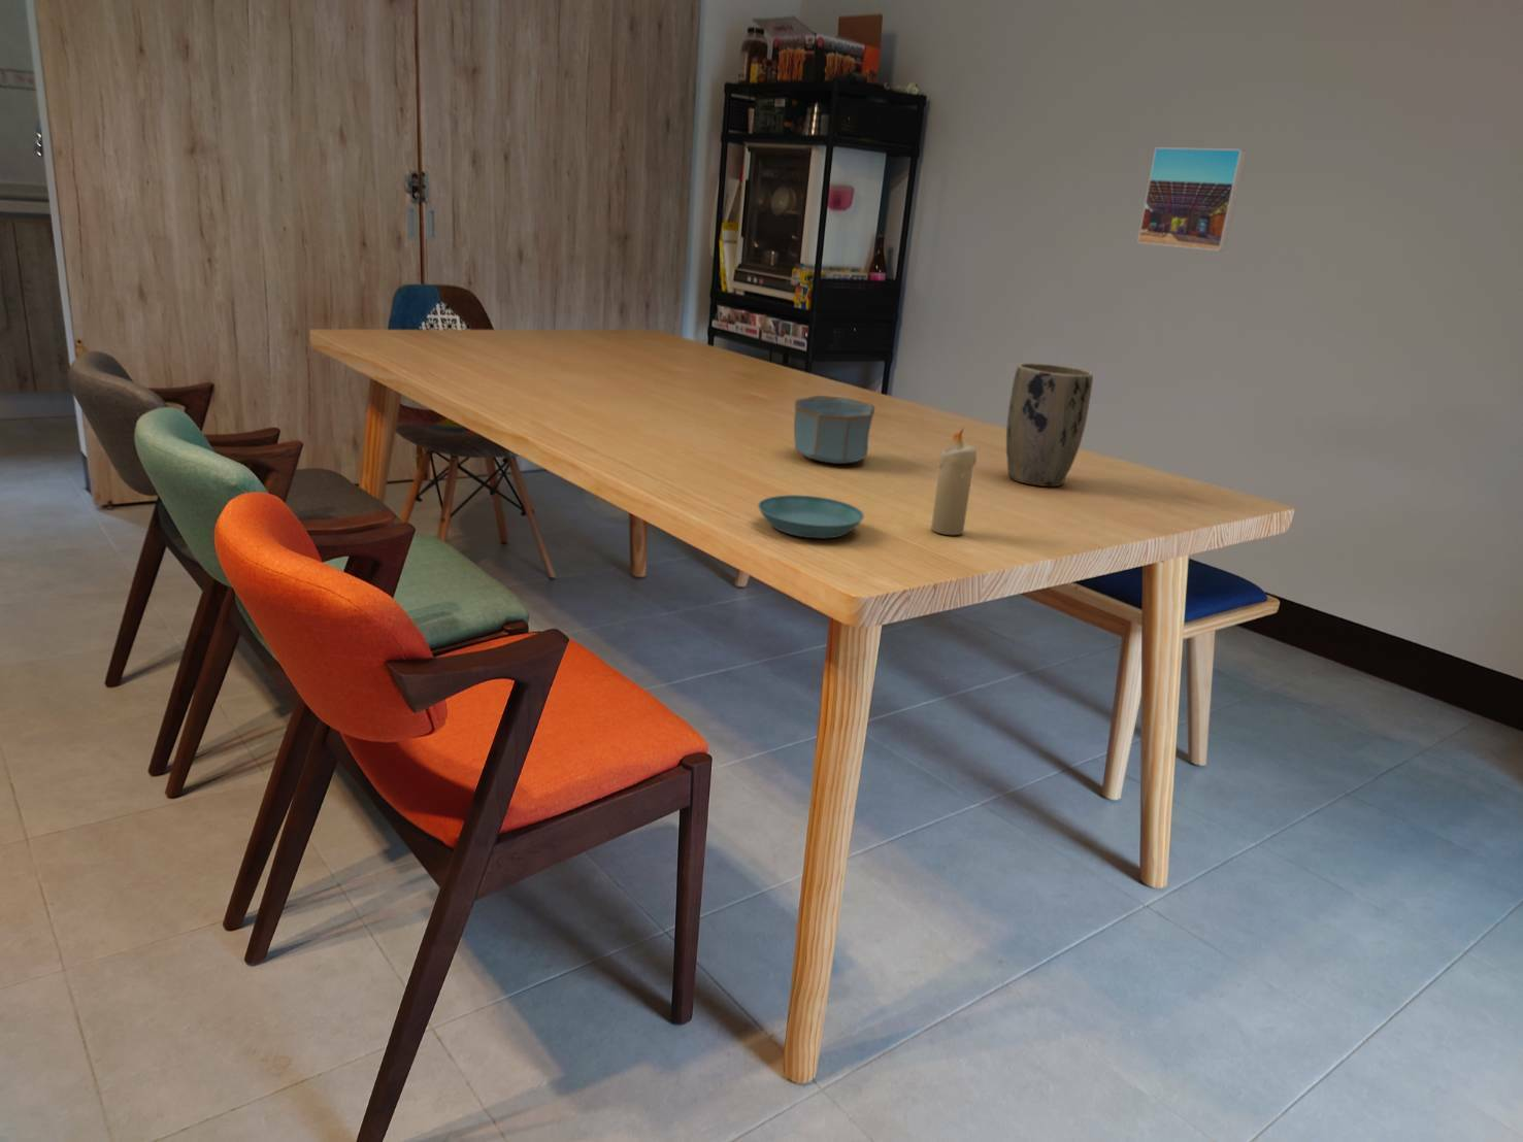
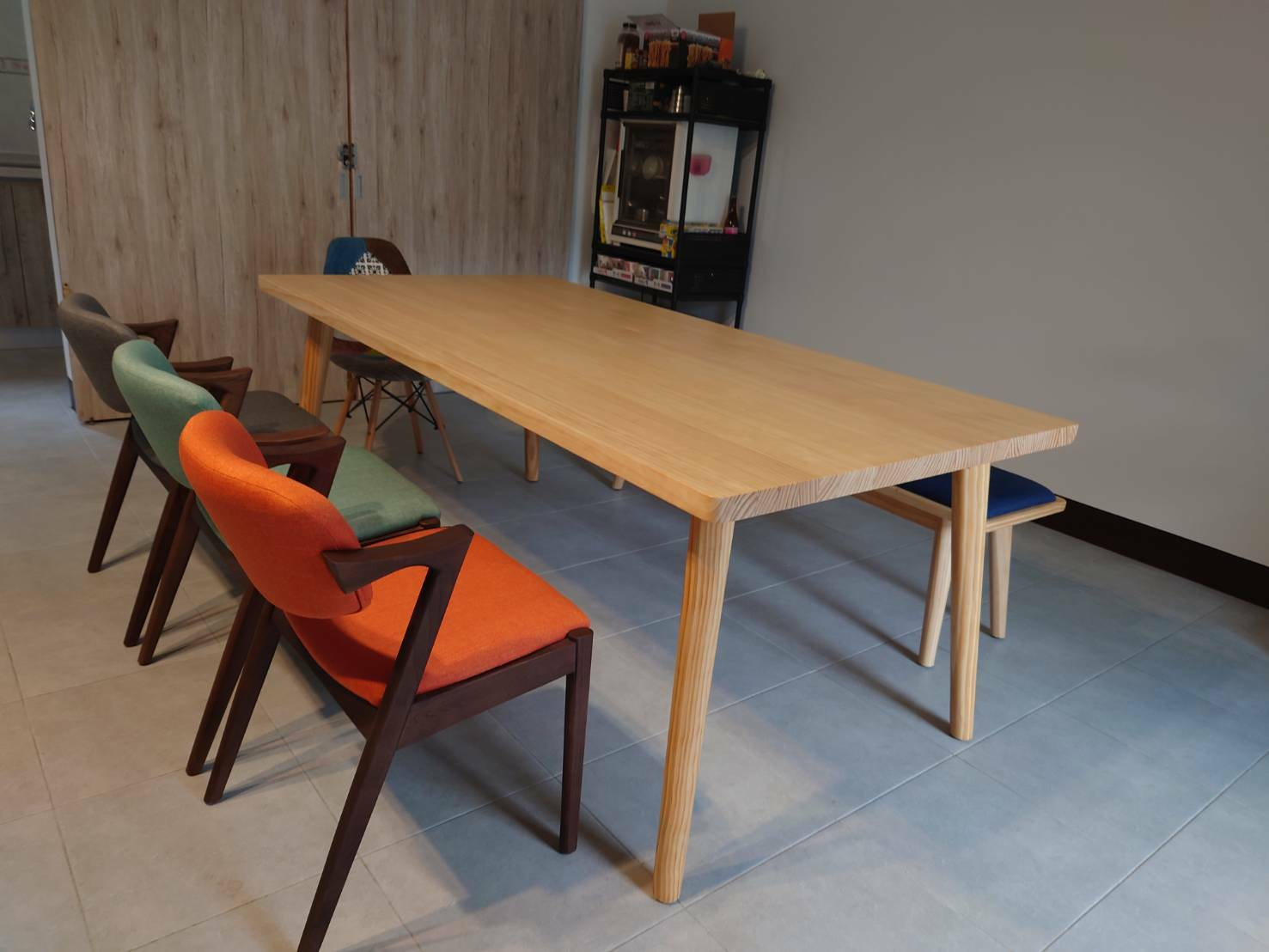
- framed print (1189, 198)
- saucer (809, 517)
- plant pot (1044, 425)
- candle (954, 480)
- bowl (833, 431)
